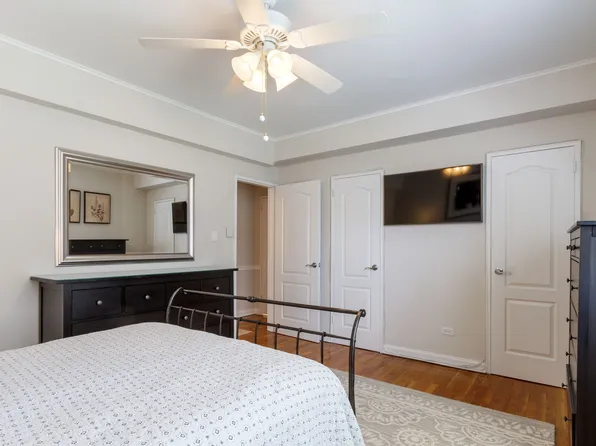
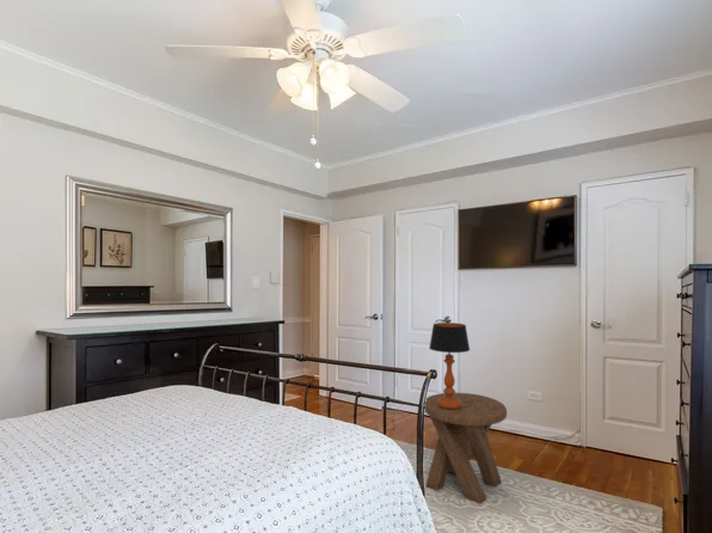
+ table lamp (449, 364)
+ music stool (464, 443)
